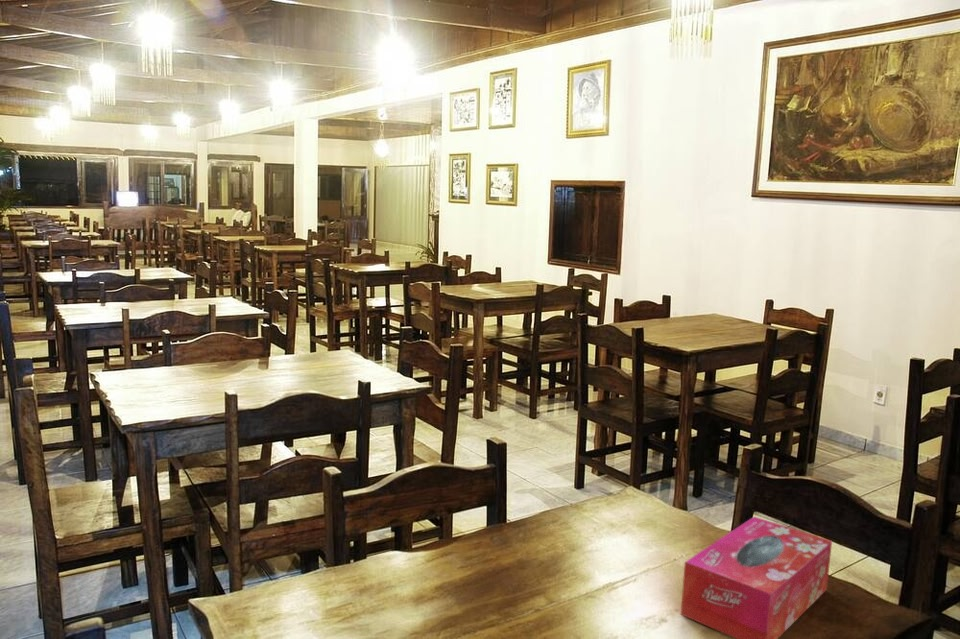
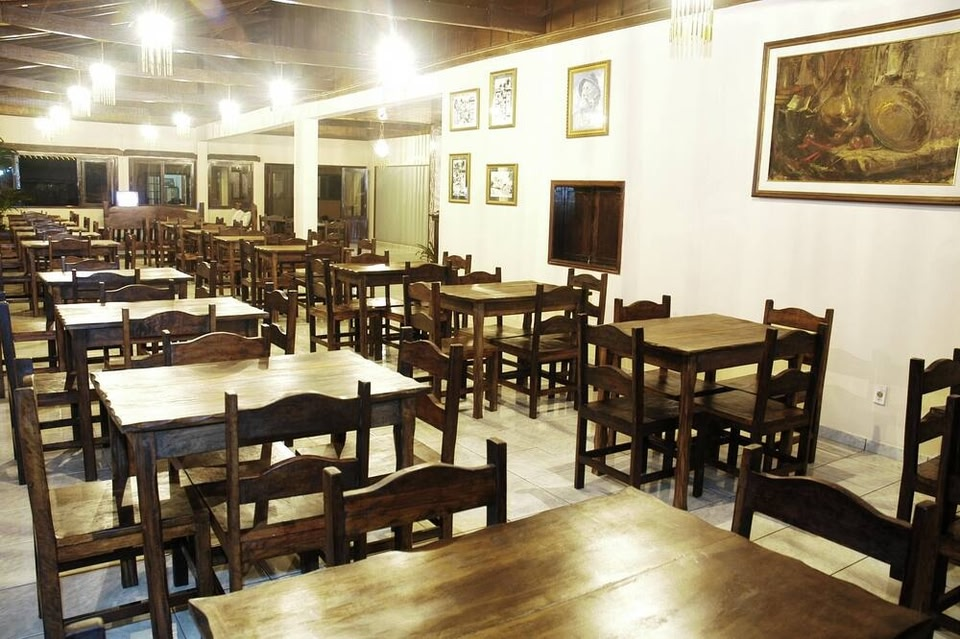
- tissue box (758, 576)
